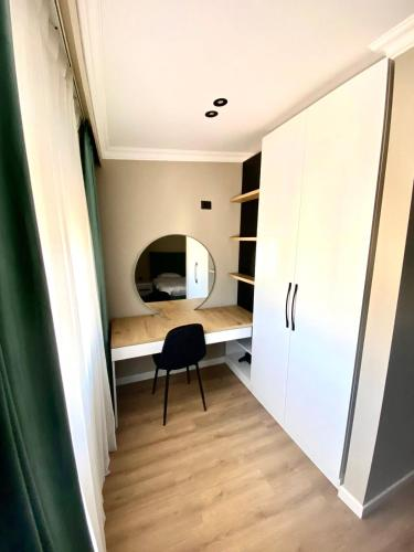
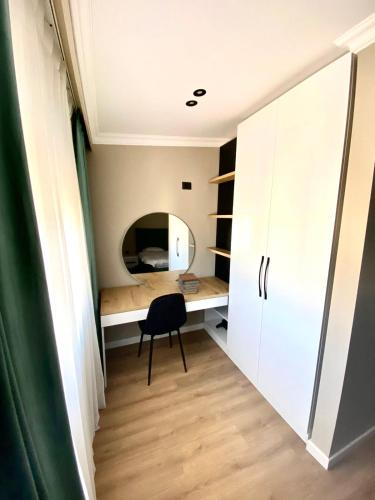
+ book stack (188, 283)
